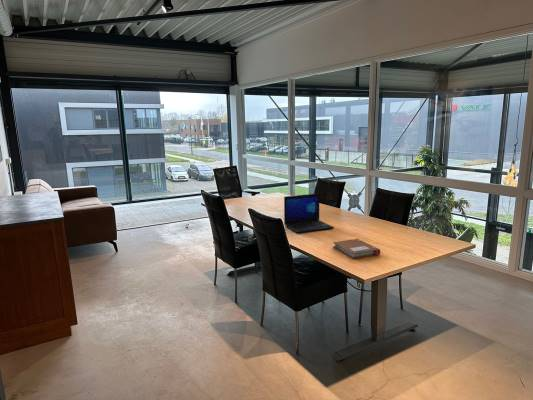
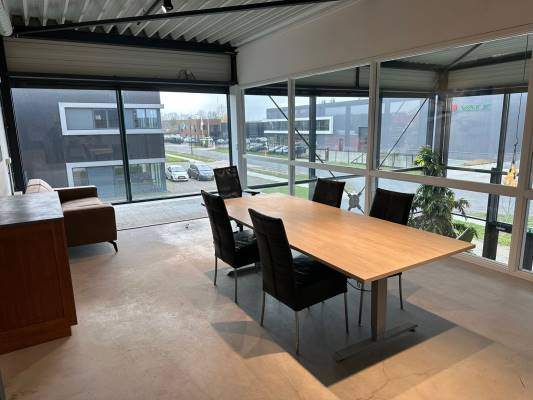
- laptop (308, 212)
- notebook (356, 248)
